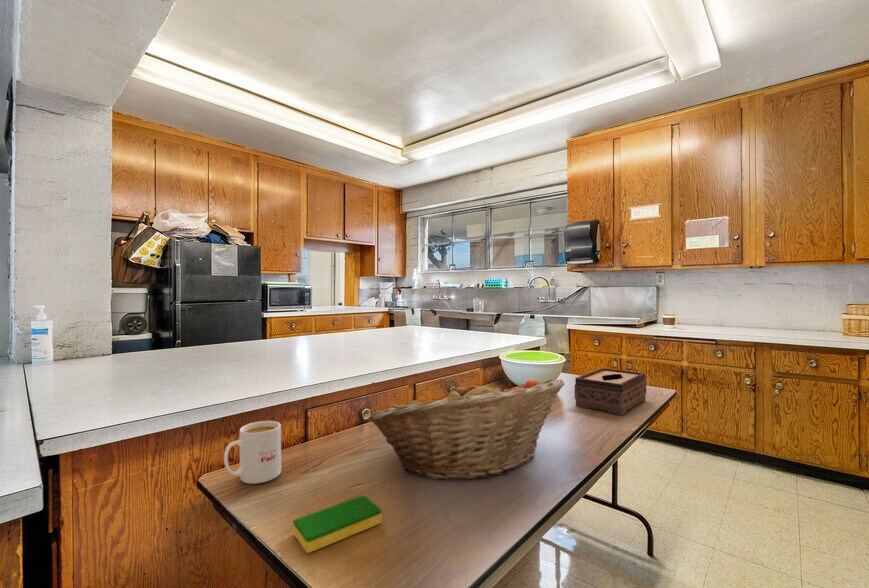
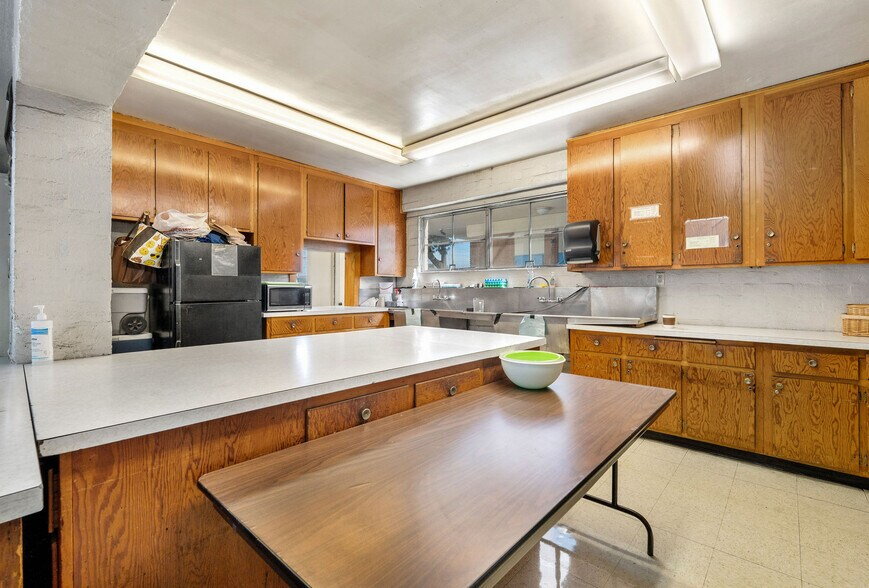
- tissue box (611, 389)
- mug (253, 453)
- dish sponge (338, 521)
- fruit basket (470, 415)
